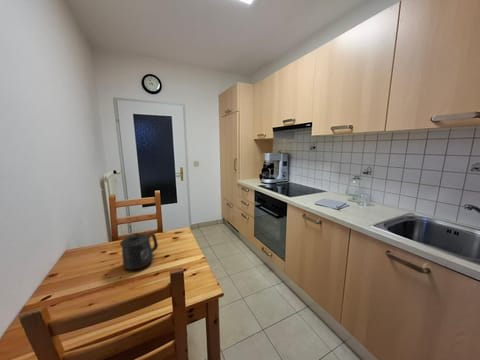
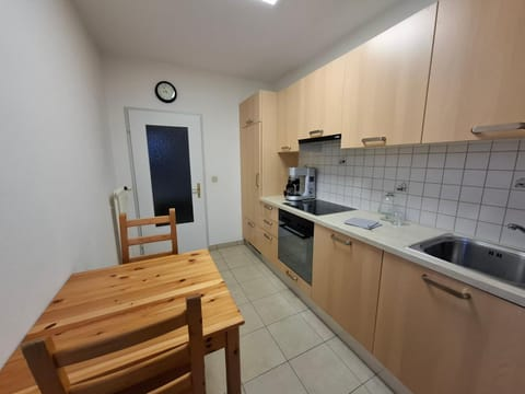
- mug (139, 247)
